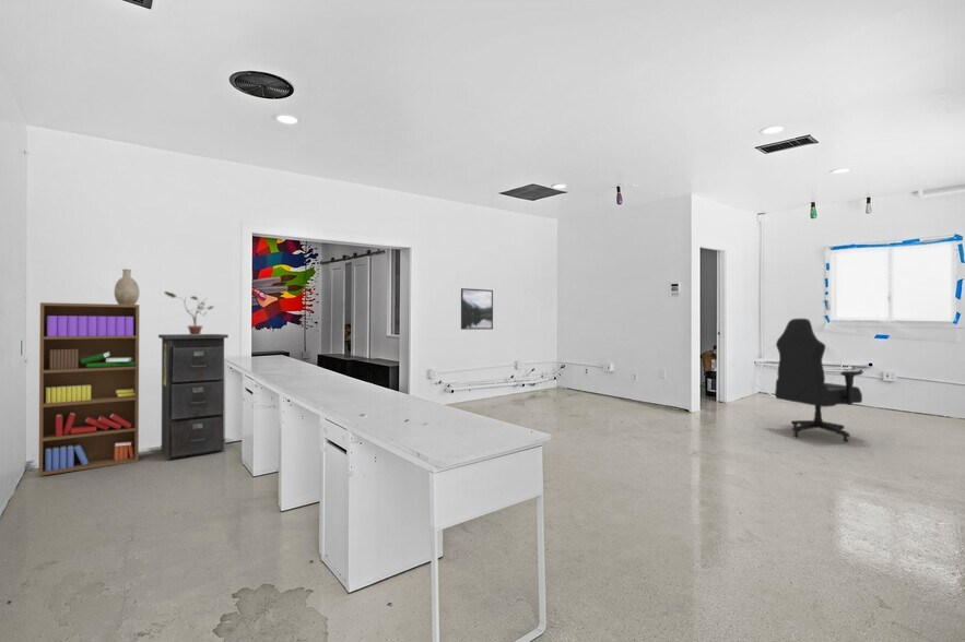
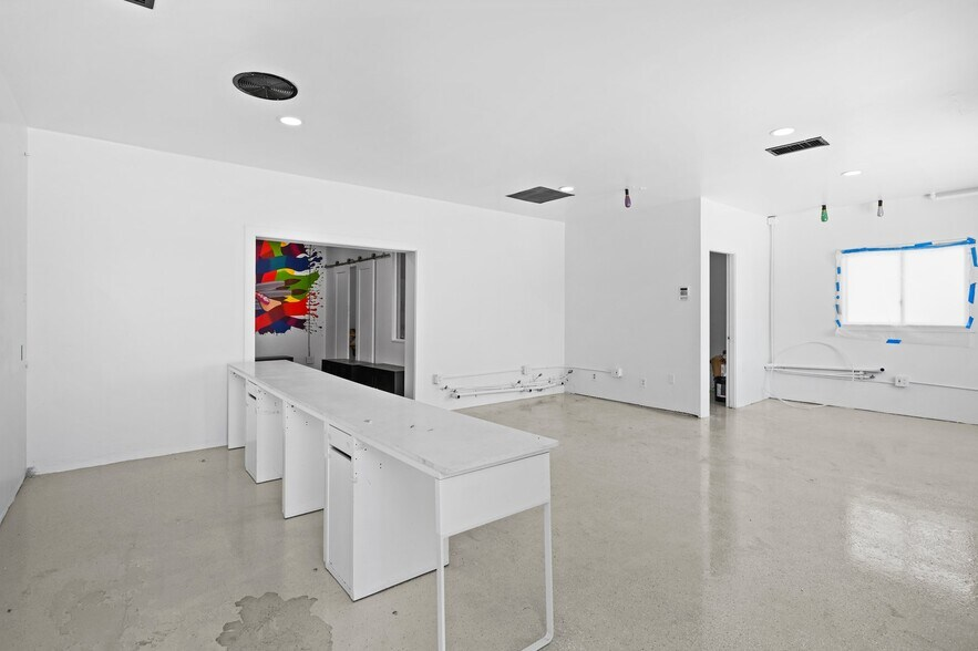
- decorative vase (127, 286)
- bookshelf (91, 384)
- potted plant (190, 313)
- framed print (476, 309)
- filing cabinet (193, 393)
- office chair (819, 377)
